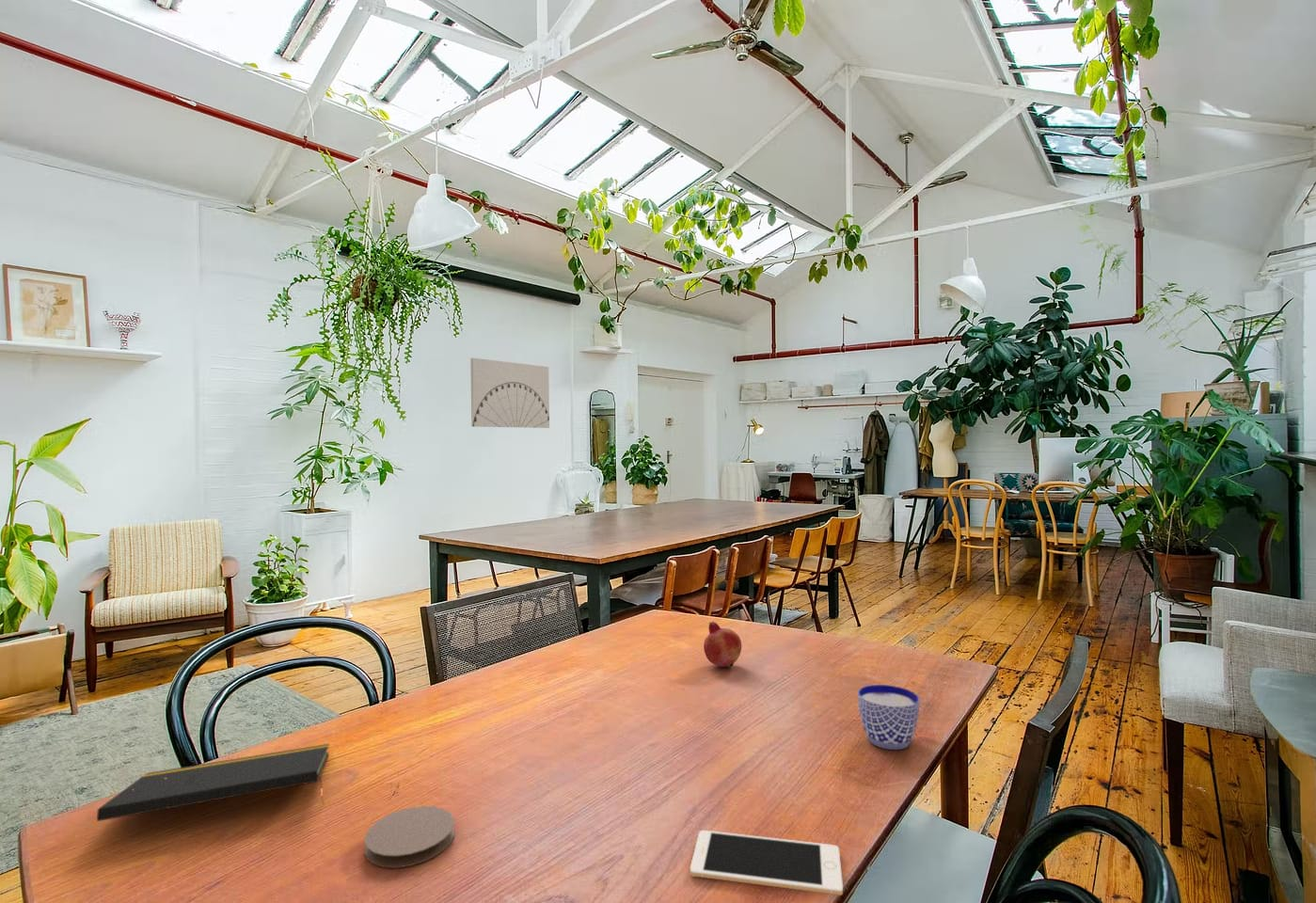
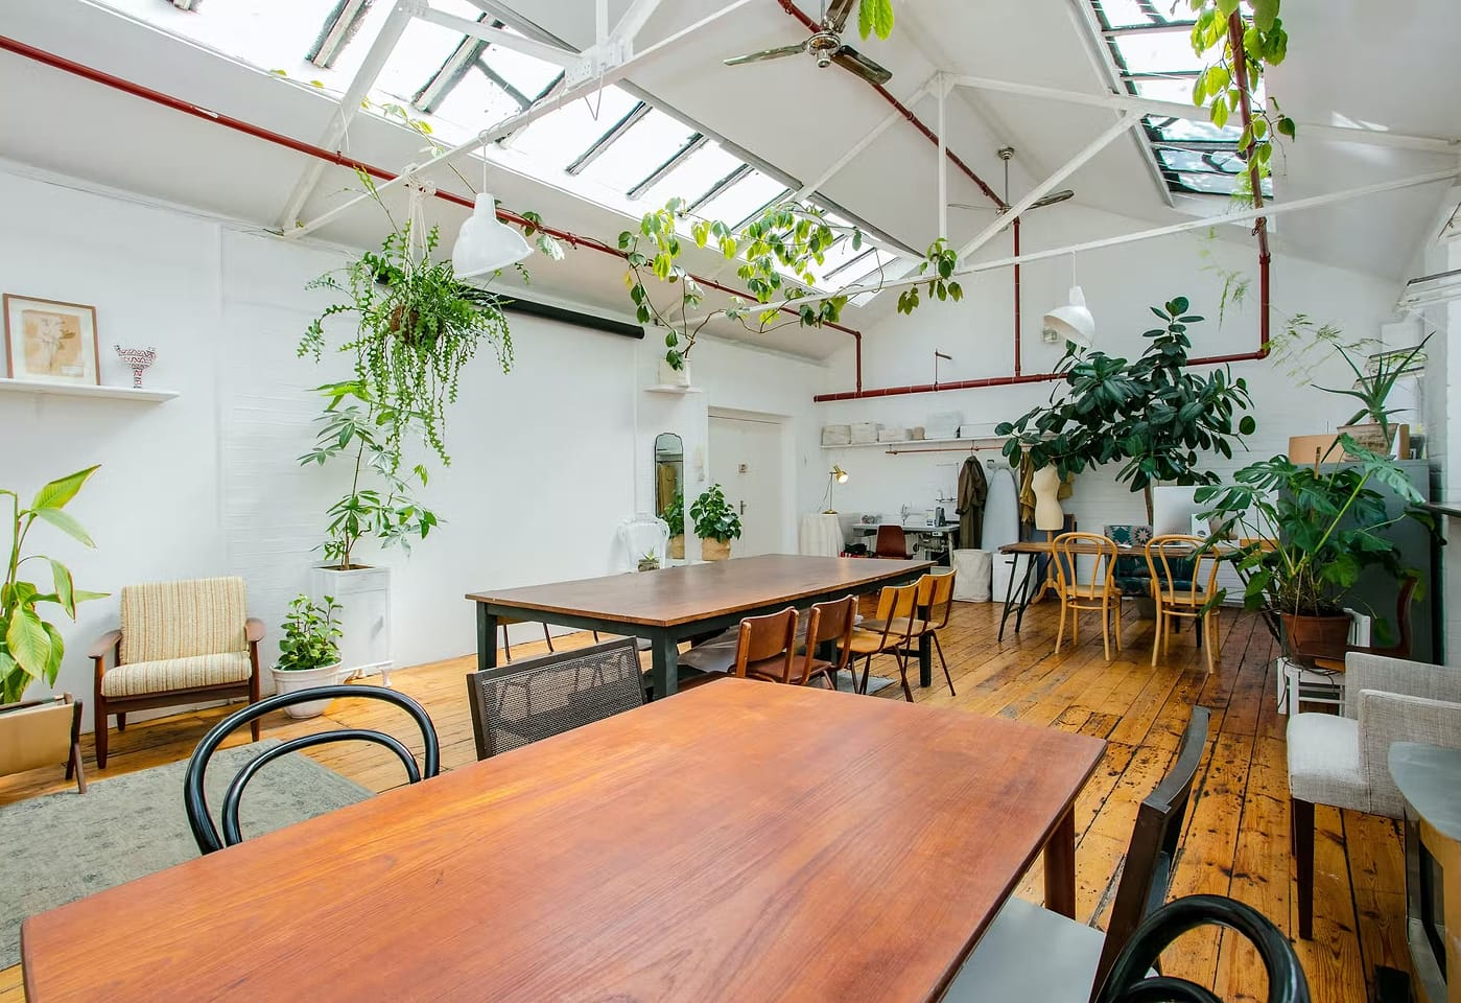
- fruit (722, 644)
- wall art (512, 394)
- coaster (410, 834)
- cup (894, 716)
- cell phone (766, 860)
- notepad (229, 777)
